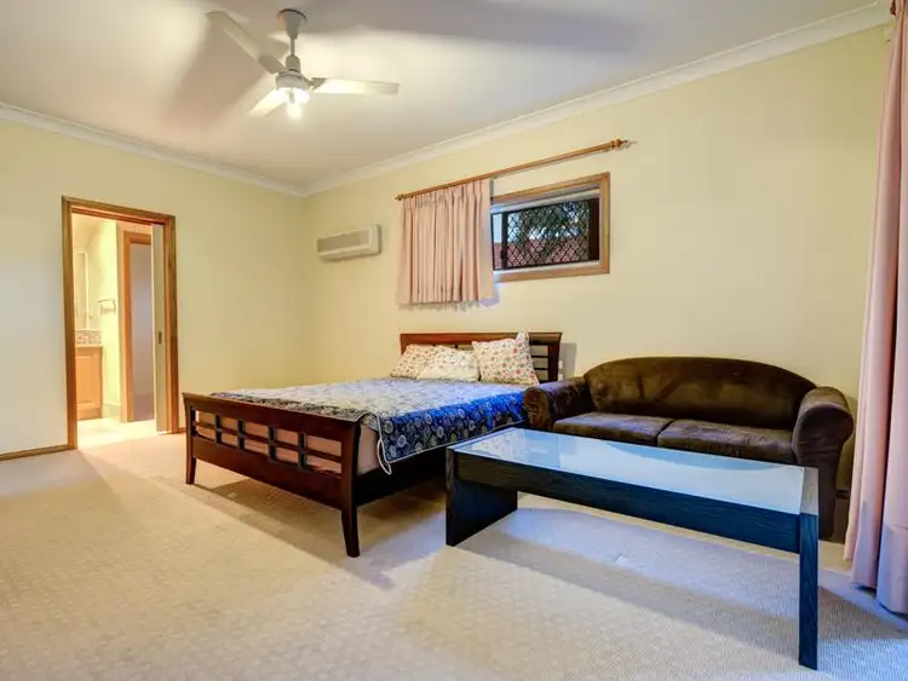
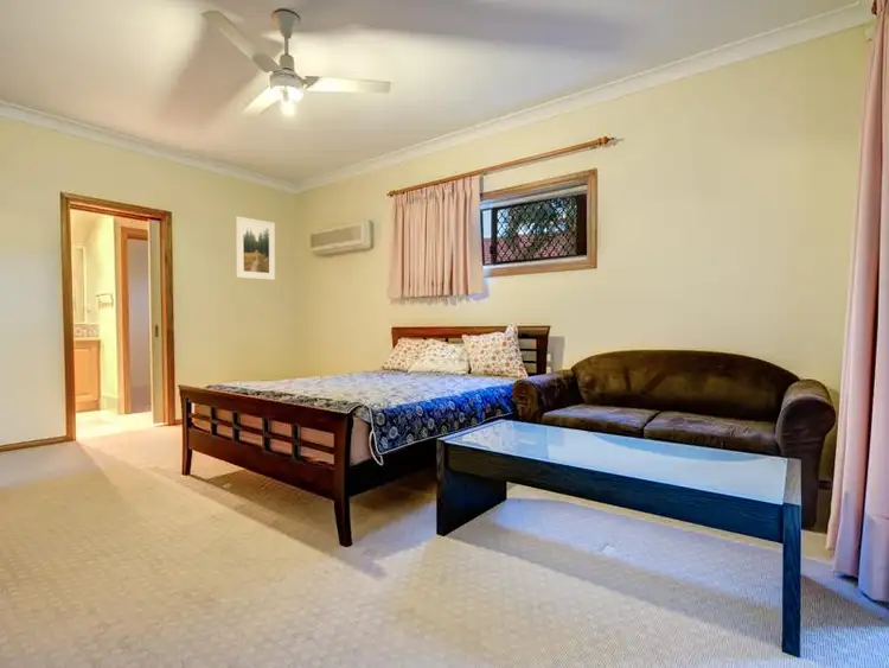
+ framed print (256, 249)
